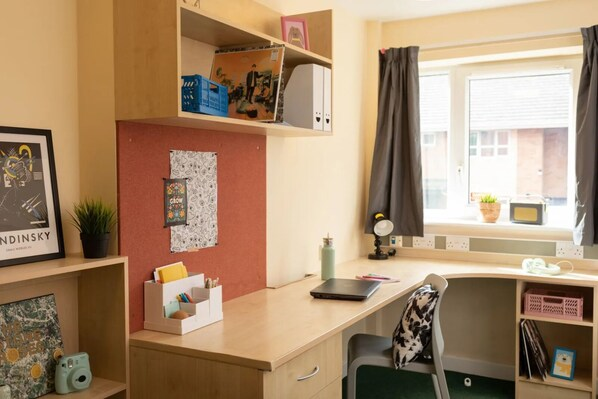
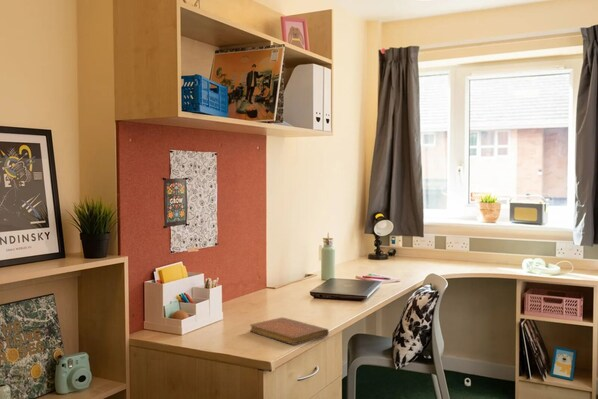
+ notebook (288, 329)
